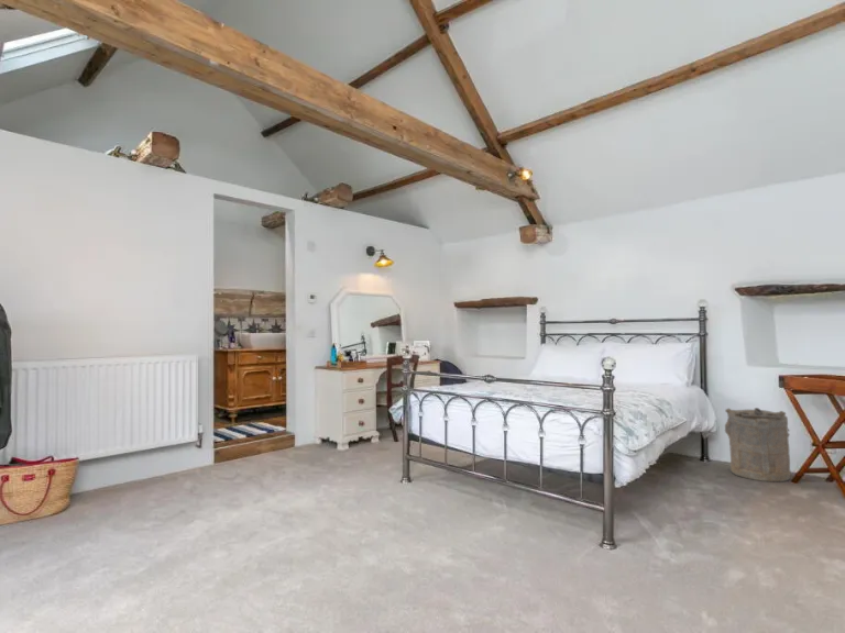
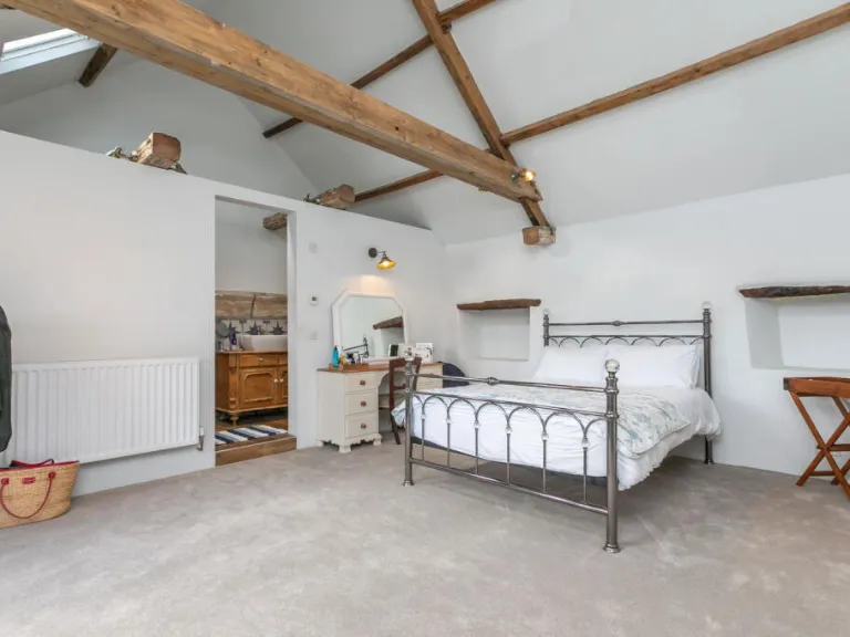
- laundry hamper (755, 440)
